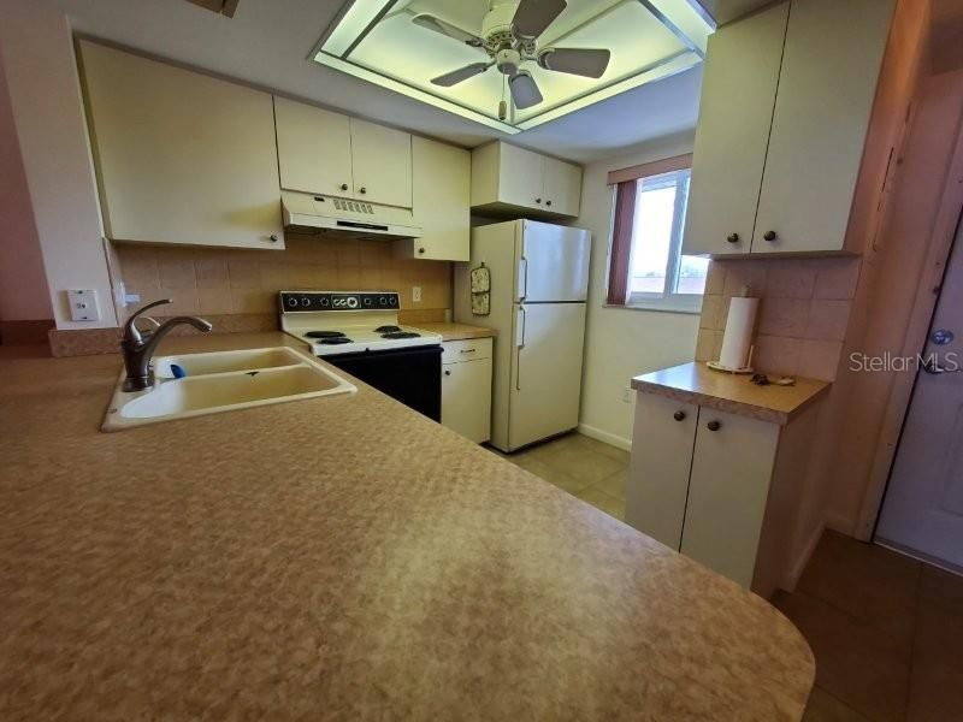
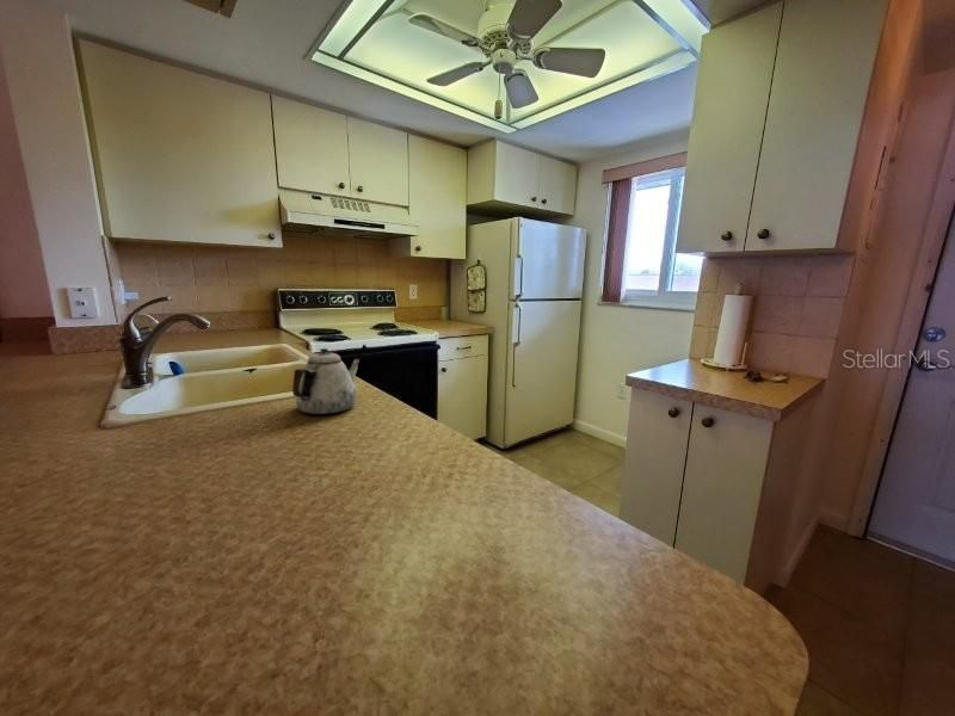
+ teapot (329, 377)
